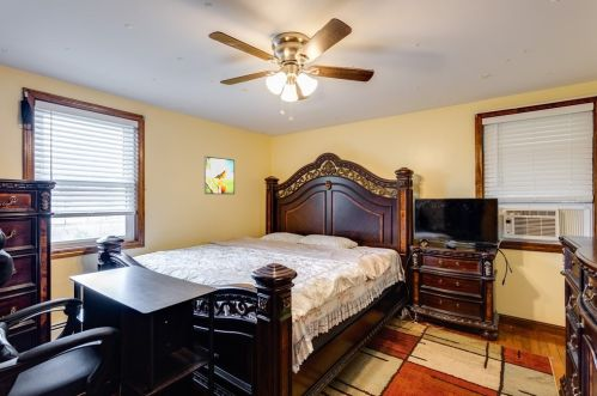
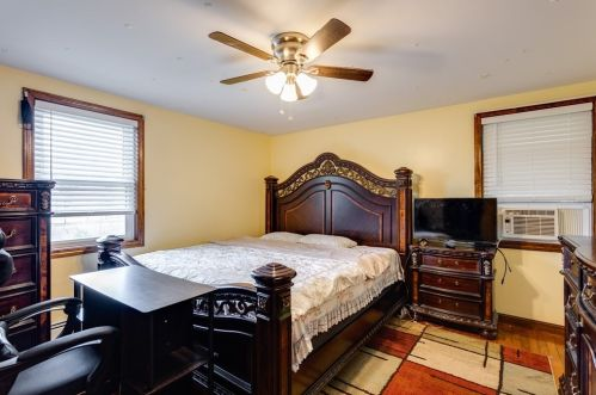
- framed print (220, 176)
